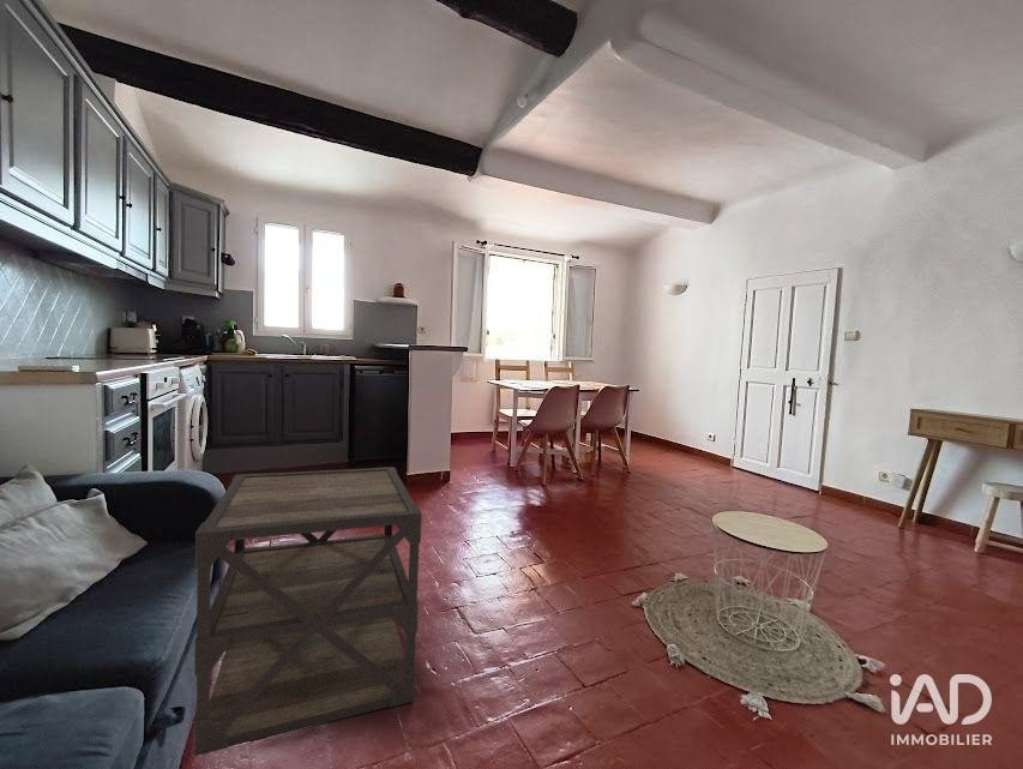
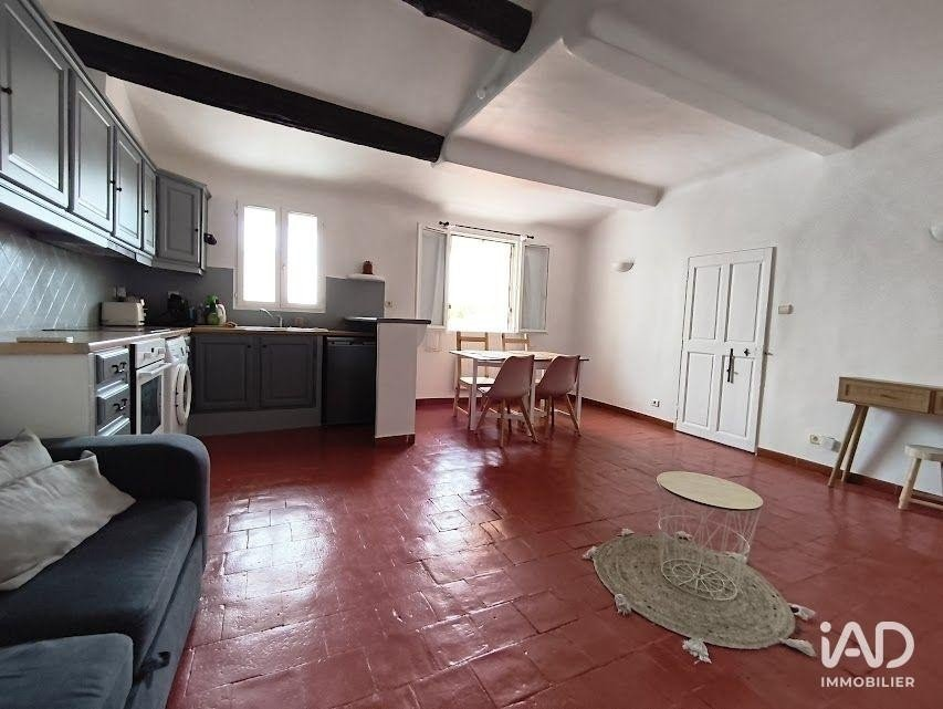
- side table (317, 577)
